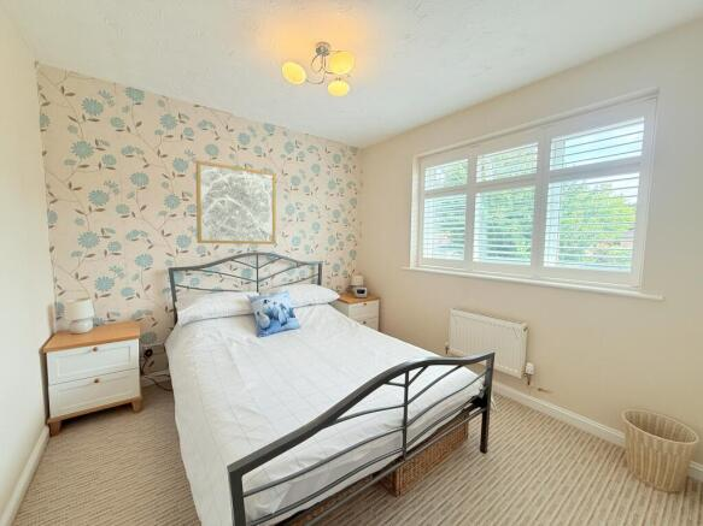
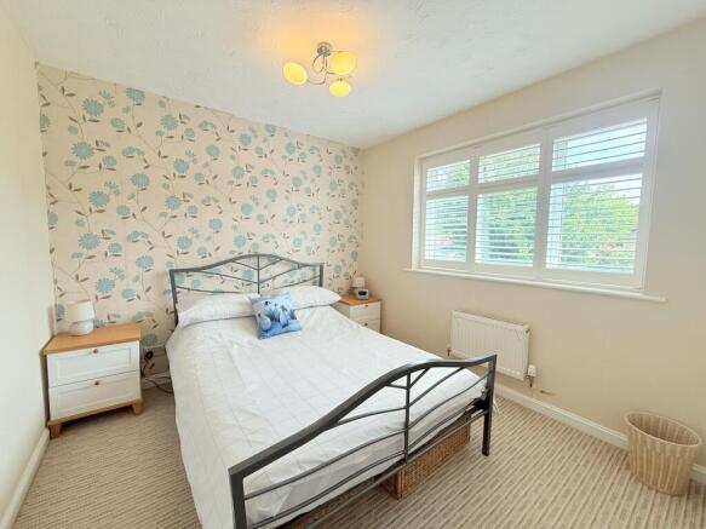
- wall art (239, 206)
